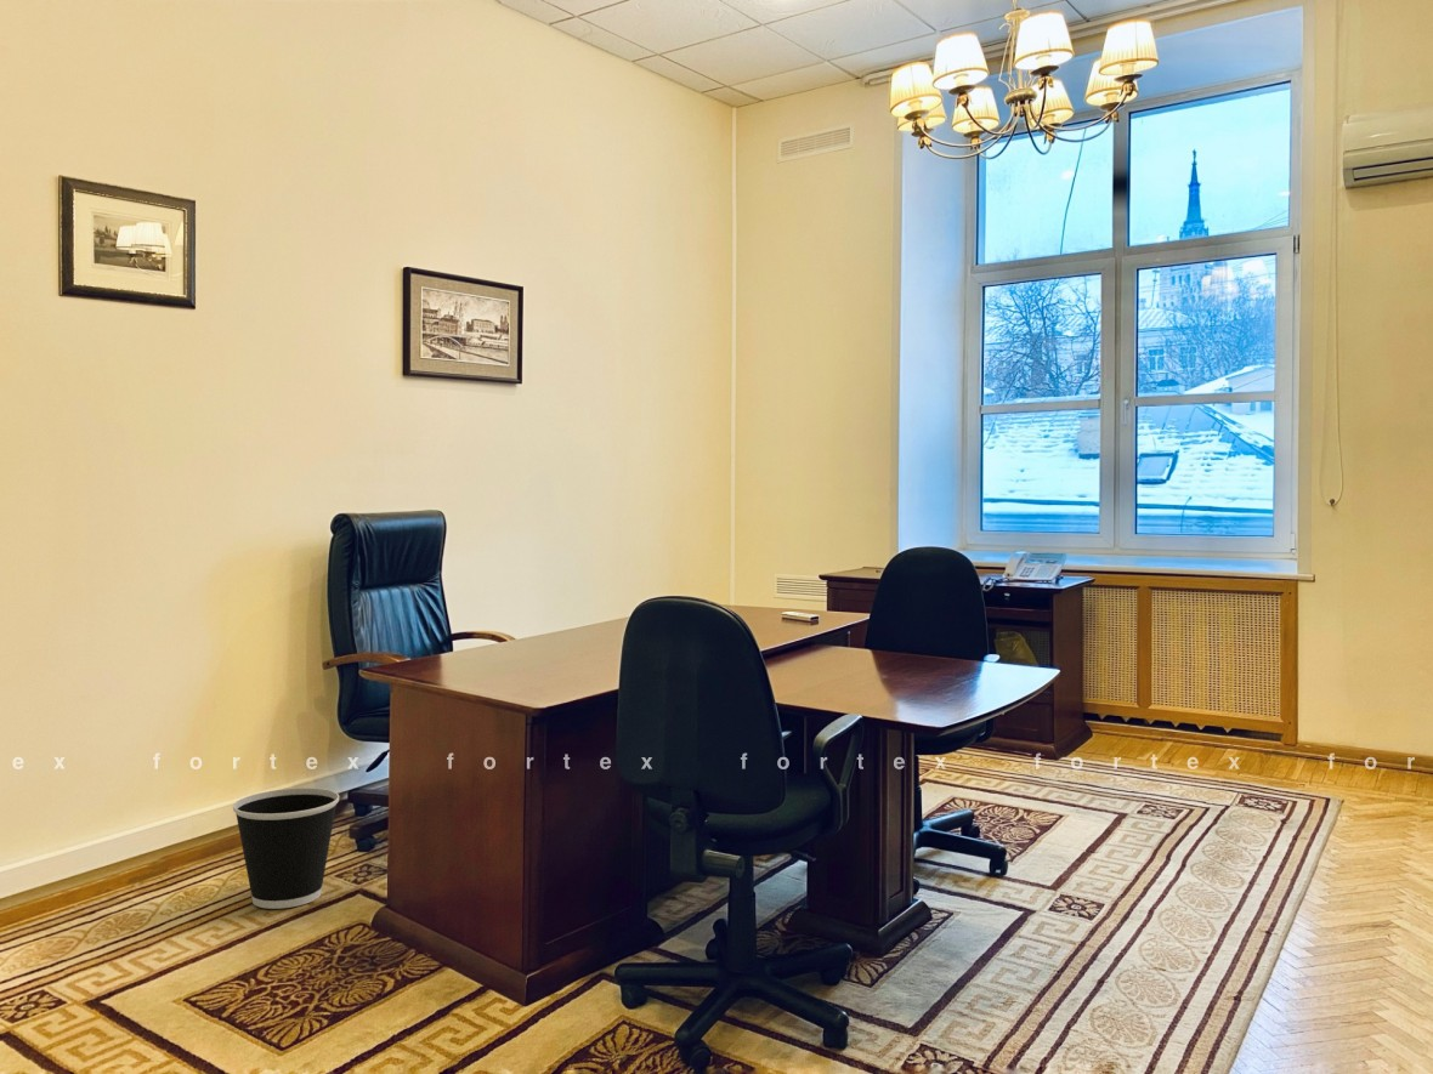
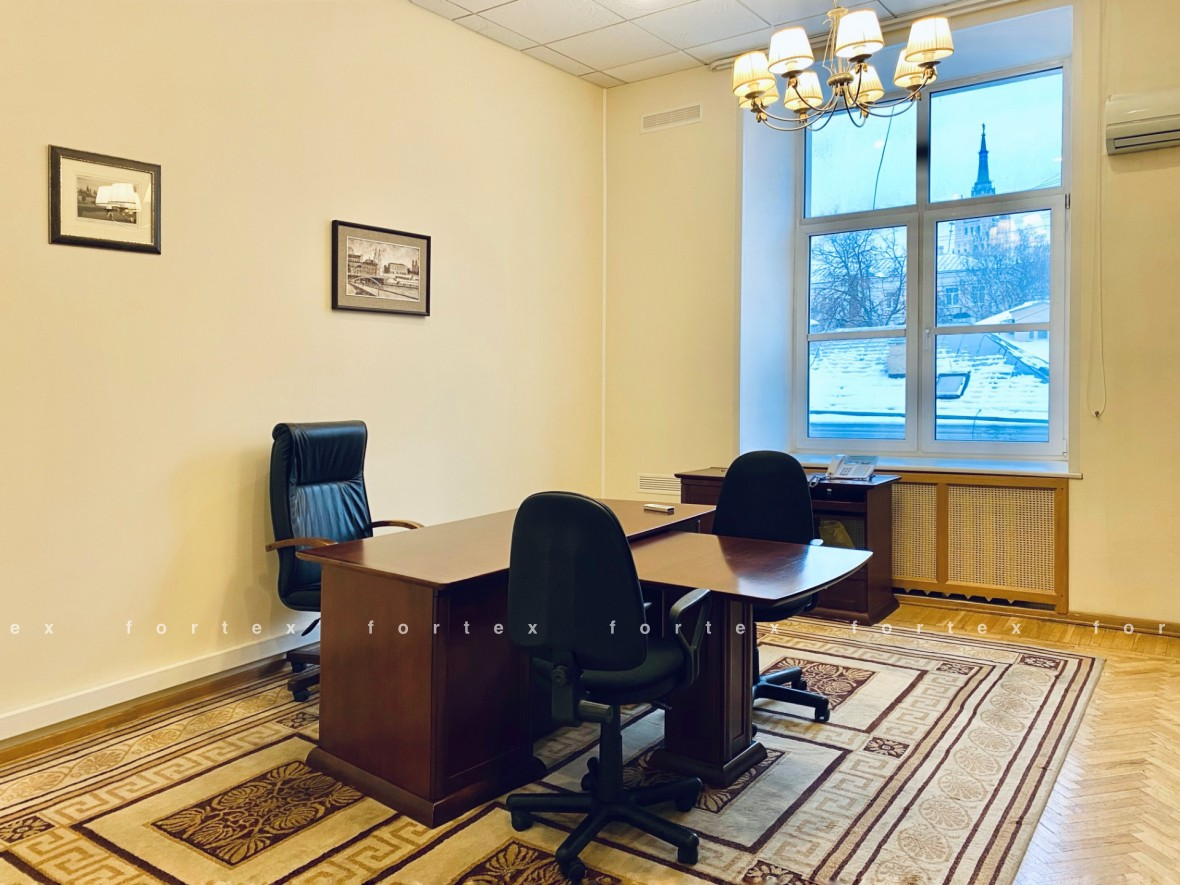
- wastebasket (287, 848)
